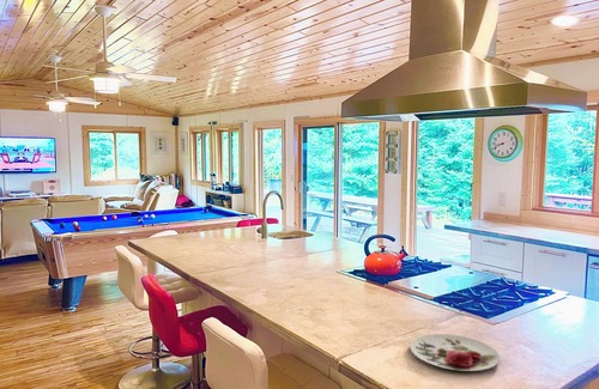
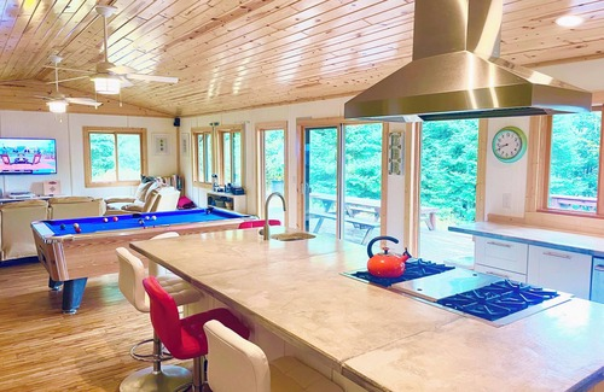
- plate (453, 350)
